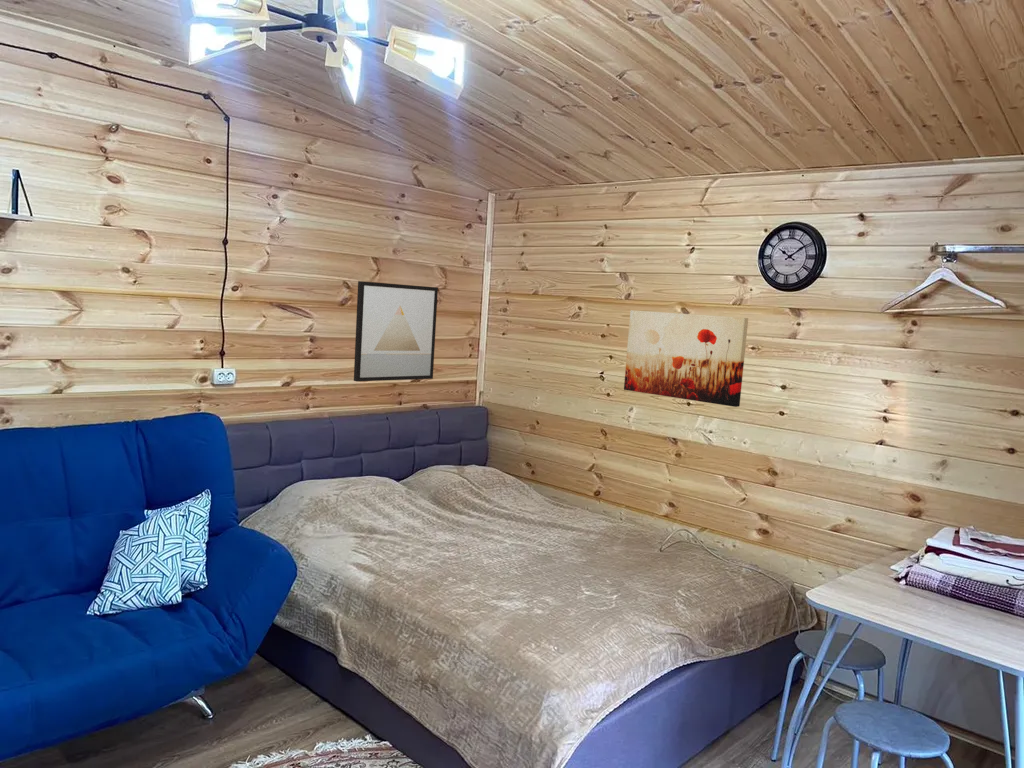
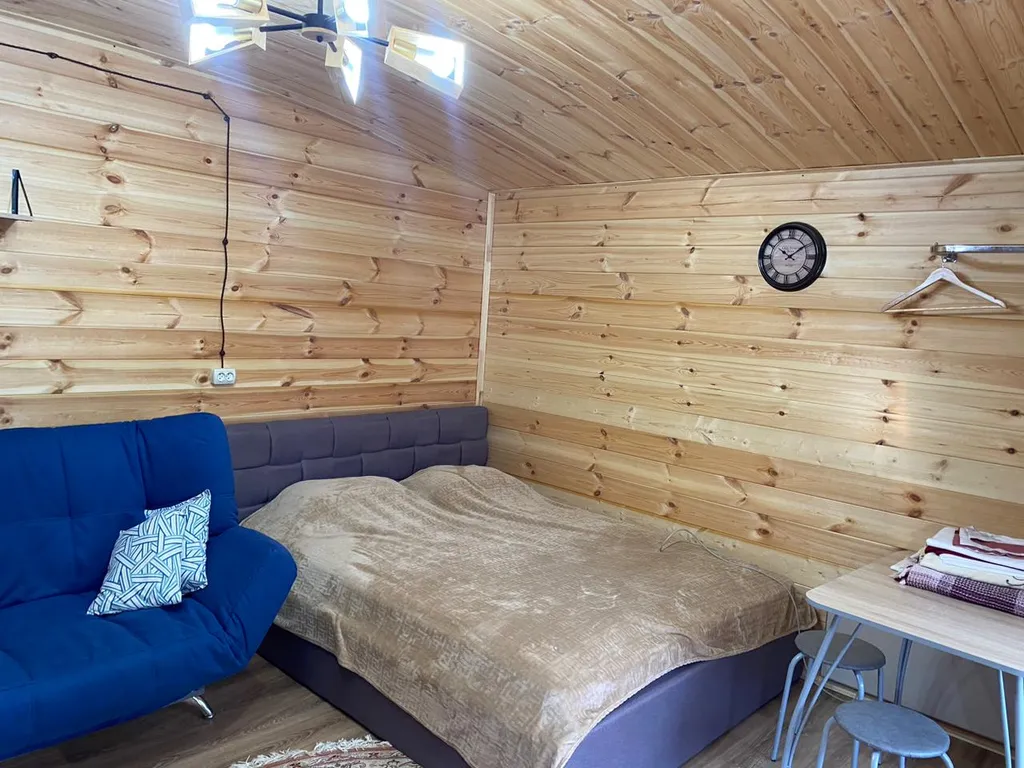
- wall art (397, 332)
- wall art (682, 356)
